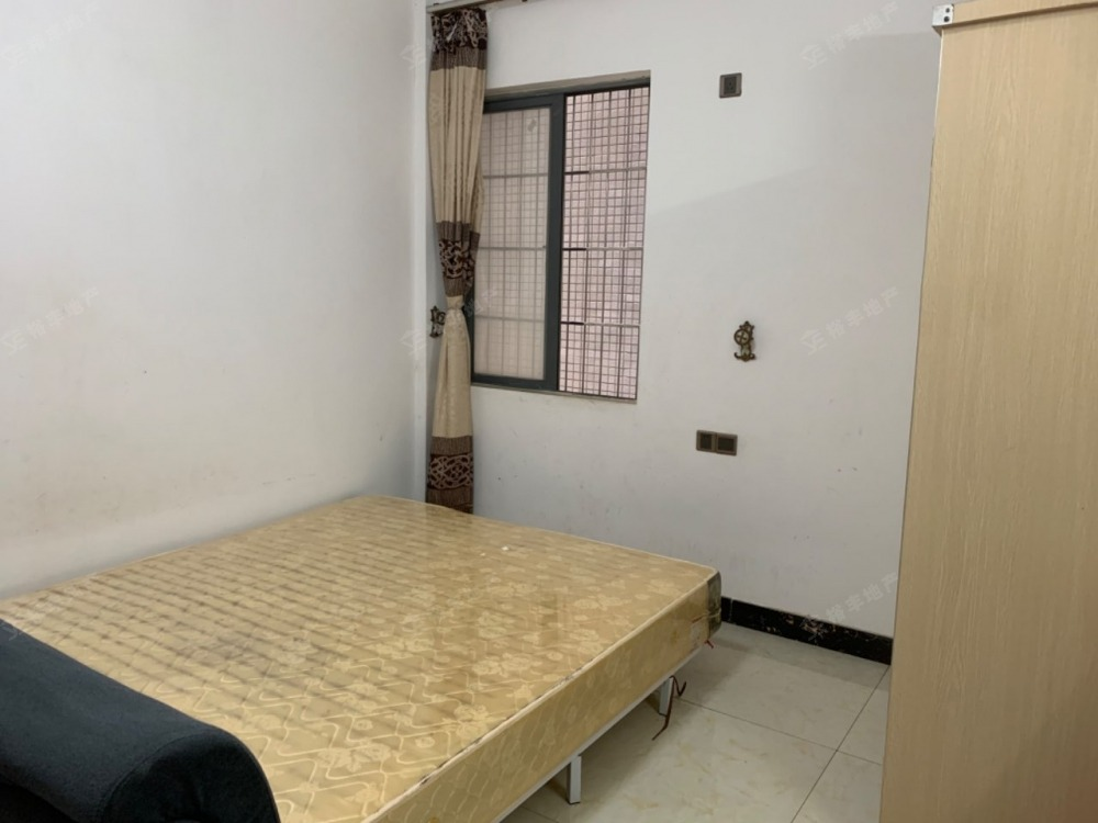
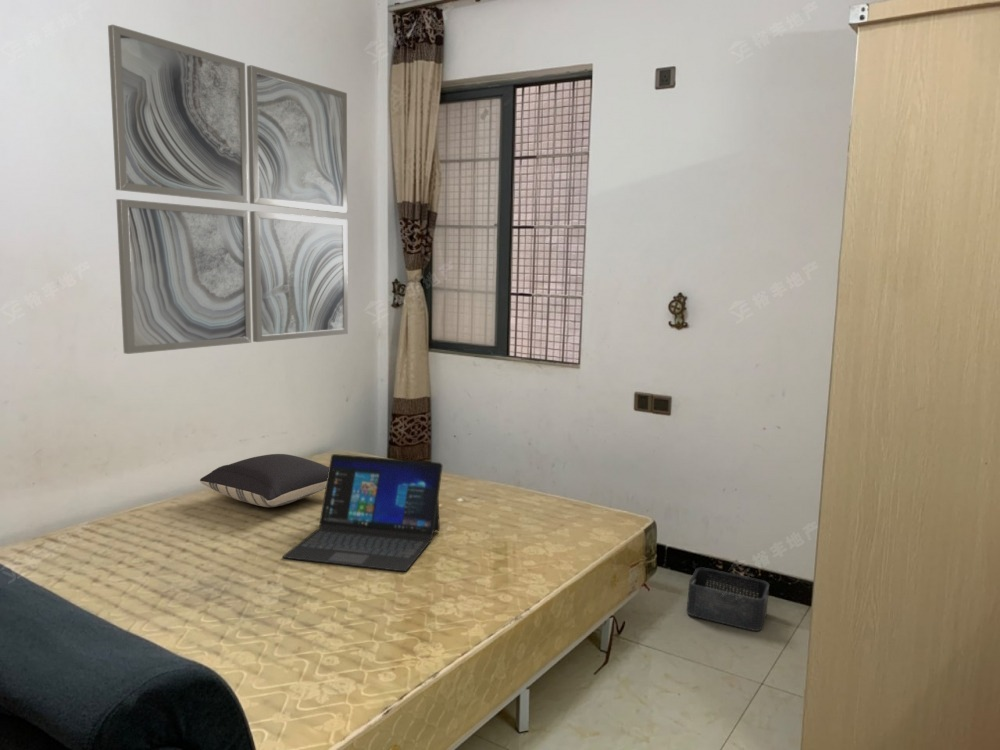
+ pillow (276, 478)
+ wall art (250, 203)
+ laptop (366, 507)
+ storage bin (727, 598)
